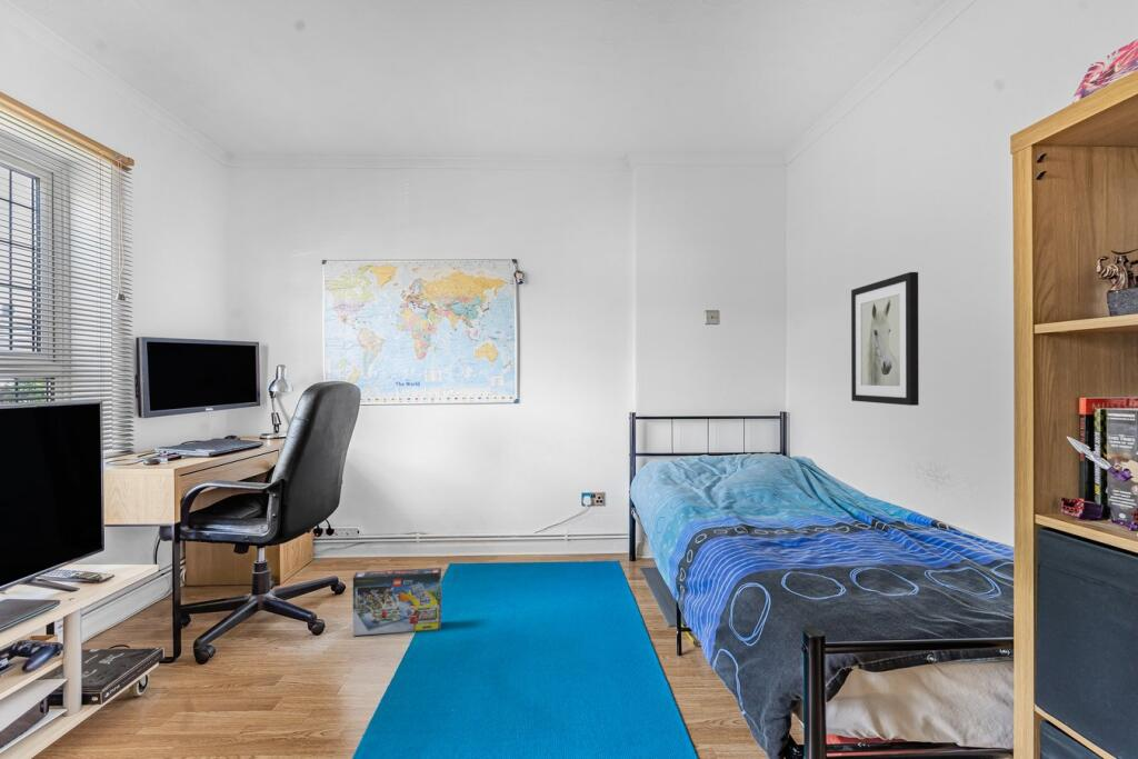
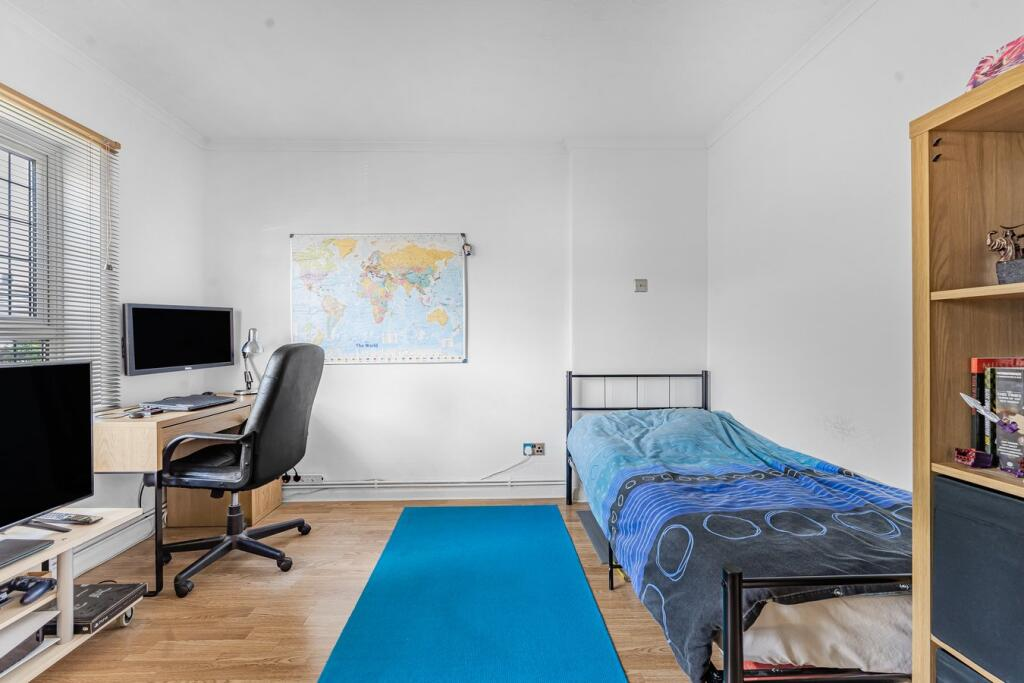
- wall art (881, 342)
- box (398, 600)
